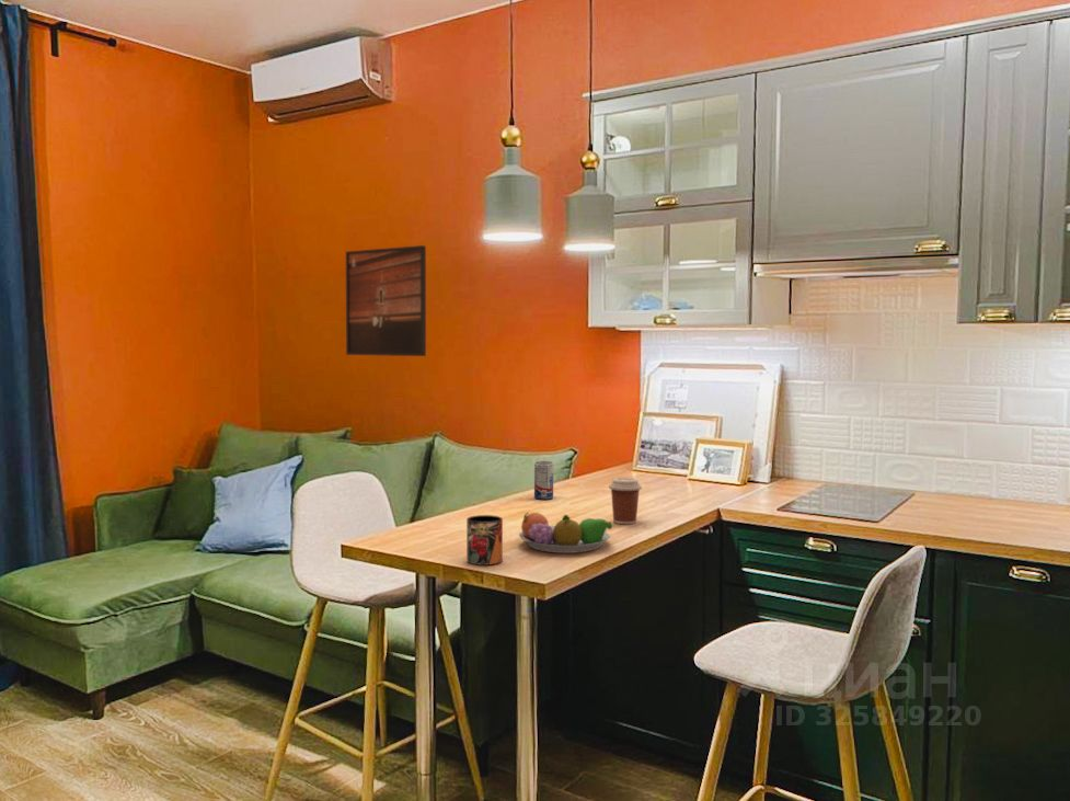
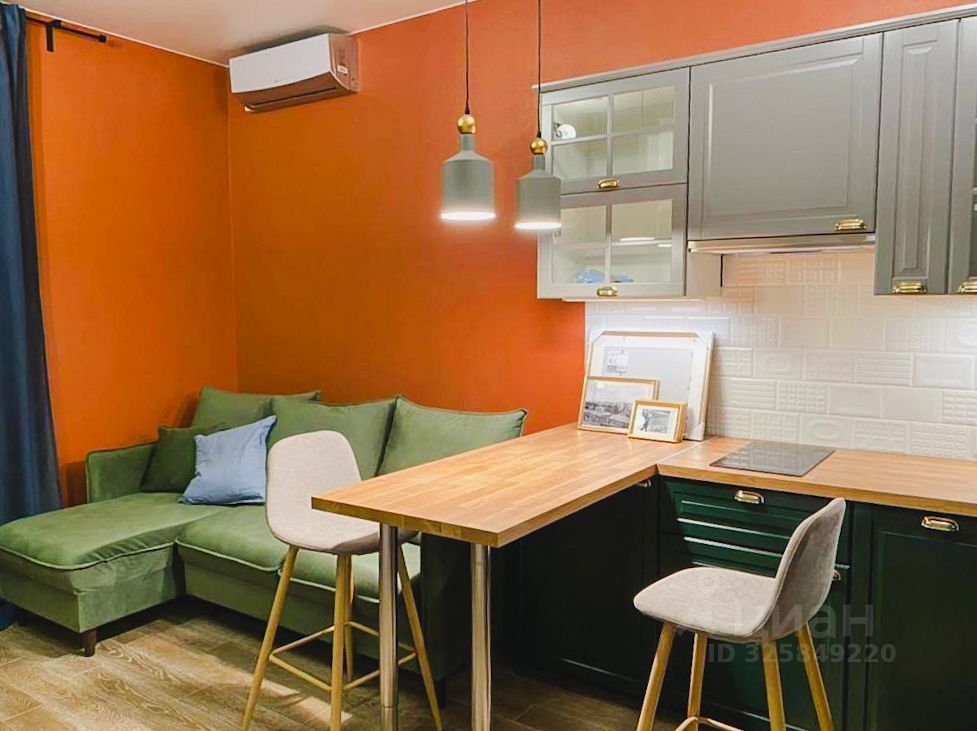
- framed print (384, 301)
- mug (483, 537)
- fruit bowl (566, 526)
- coffee cup (624, 500)
- beverage can (543, 479)
